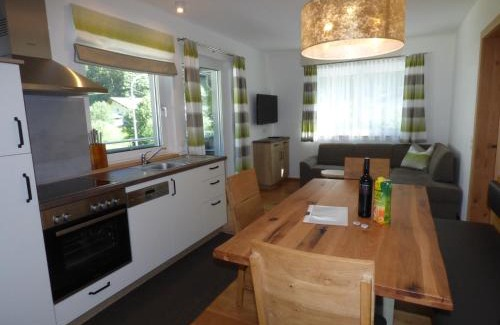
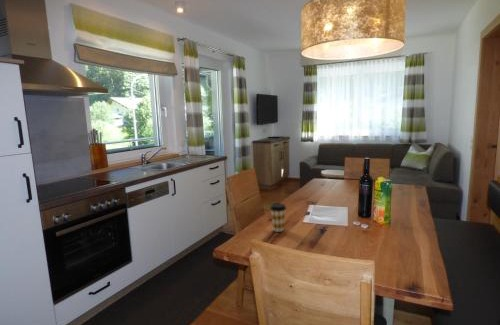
+ coffee cup (278, 217)
